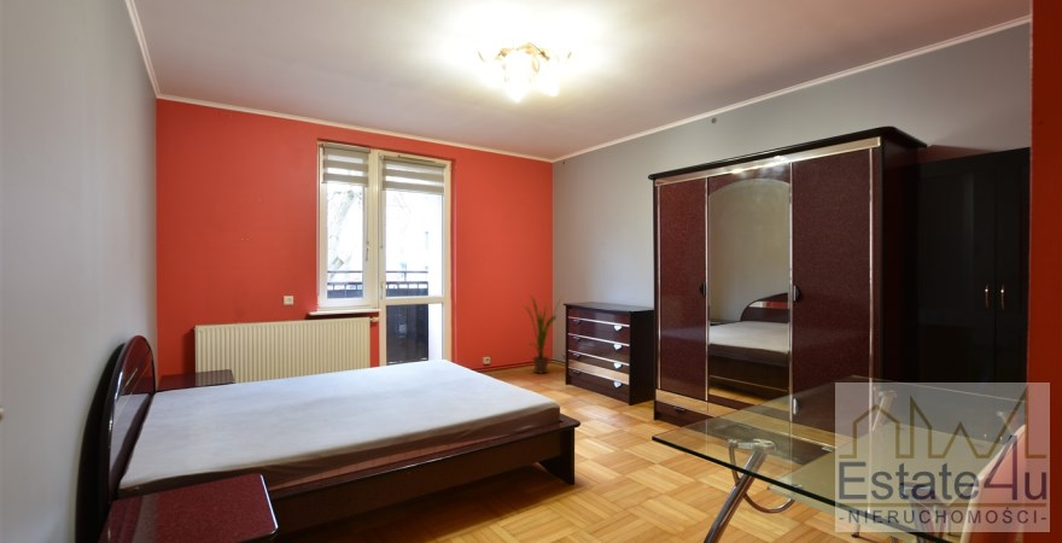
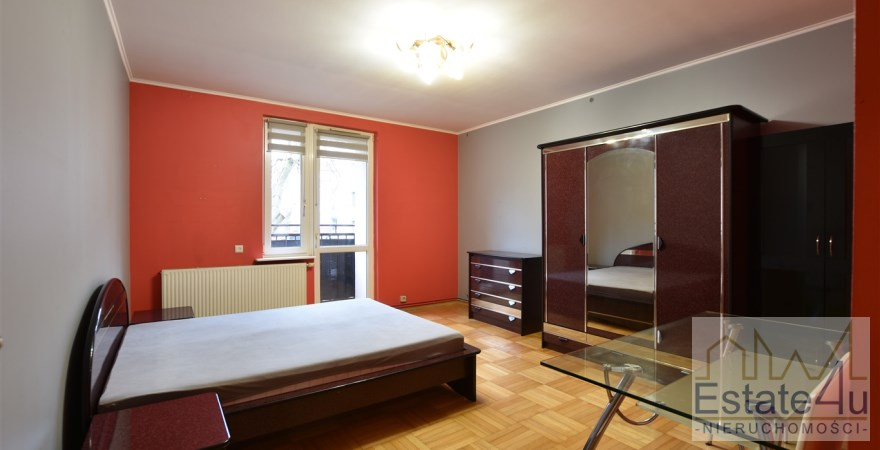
- house plant (536, 333)
